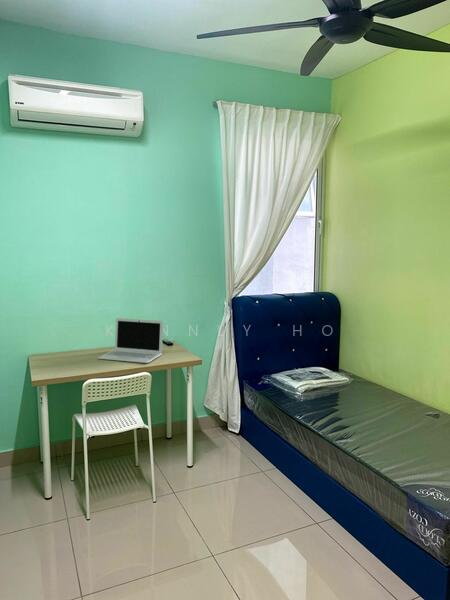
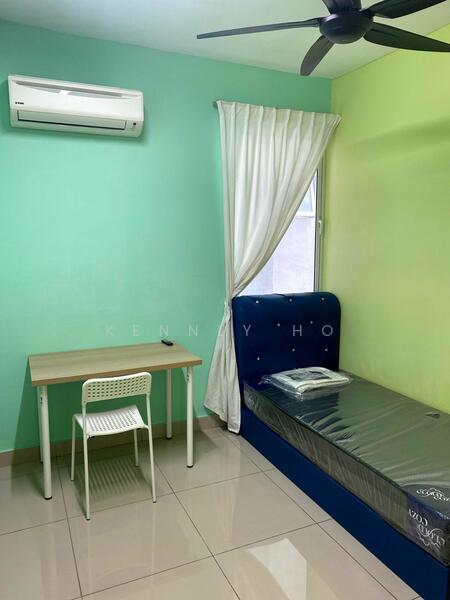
- laptop (131, 339)
